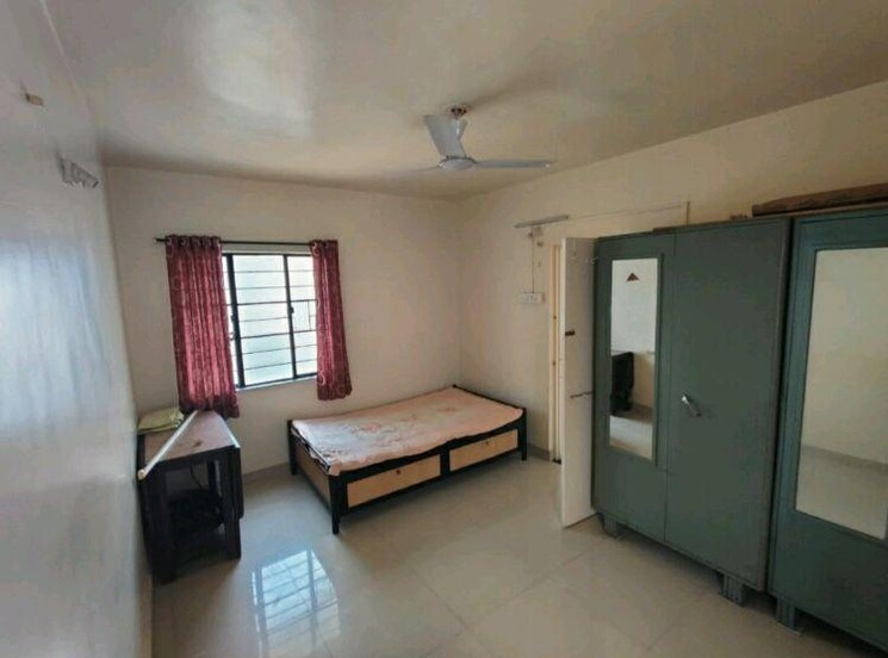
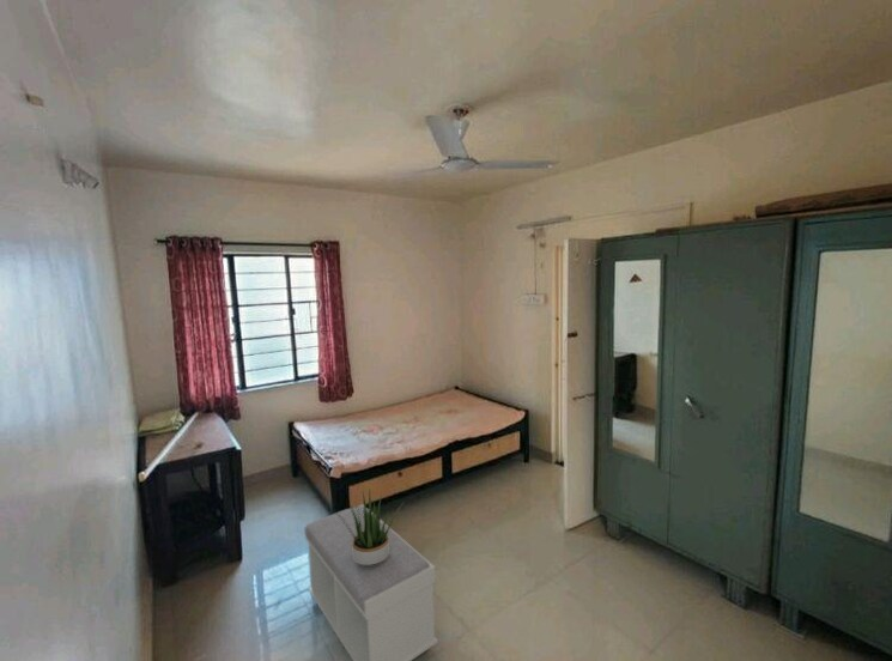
+ potted plant (370, 527)
+ bench (364, 582)
